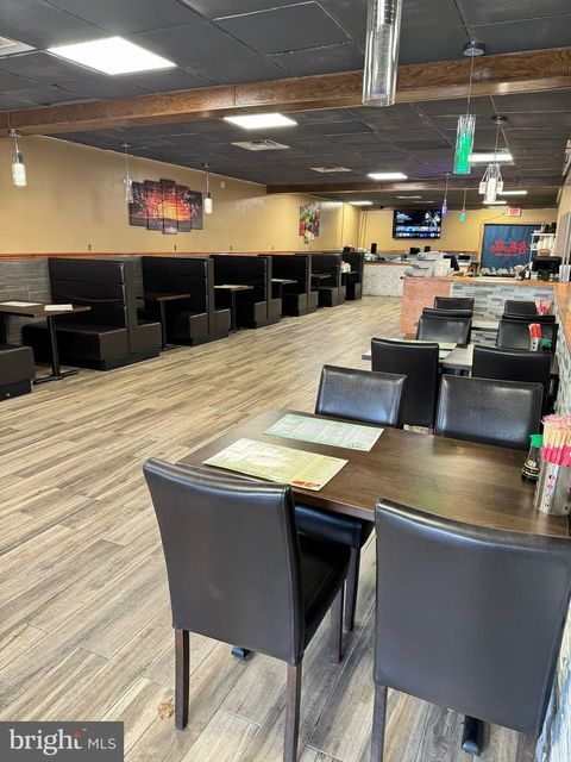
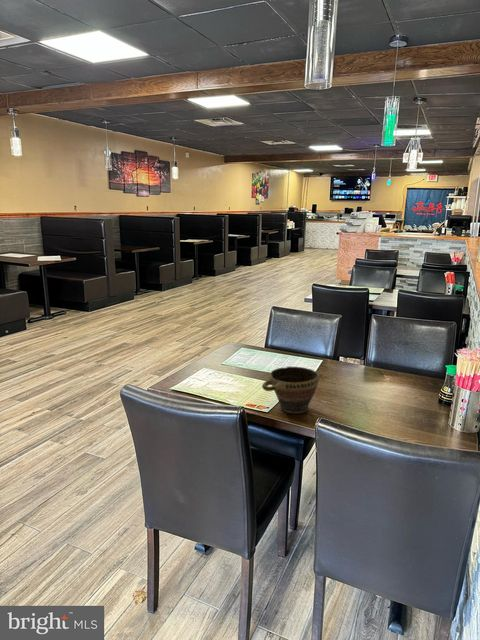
+ bowl (293, 390)
